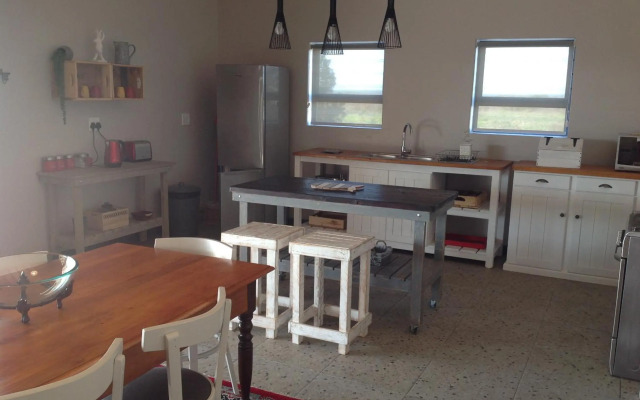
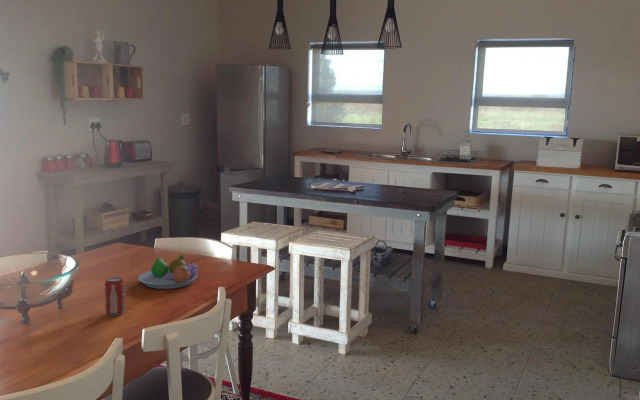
+ fruit bowl (168, 270)
+ beverage can (114, 296)
